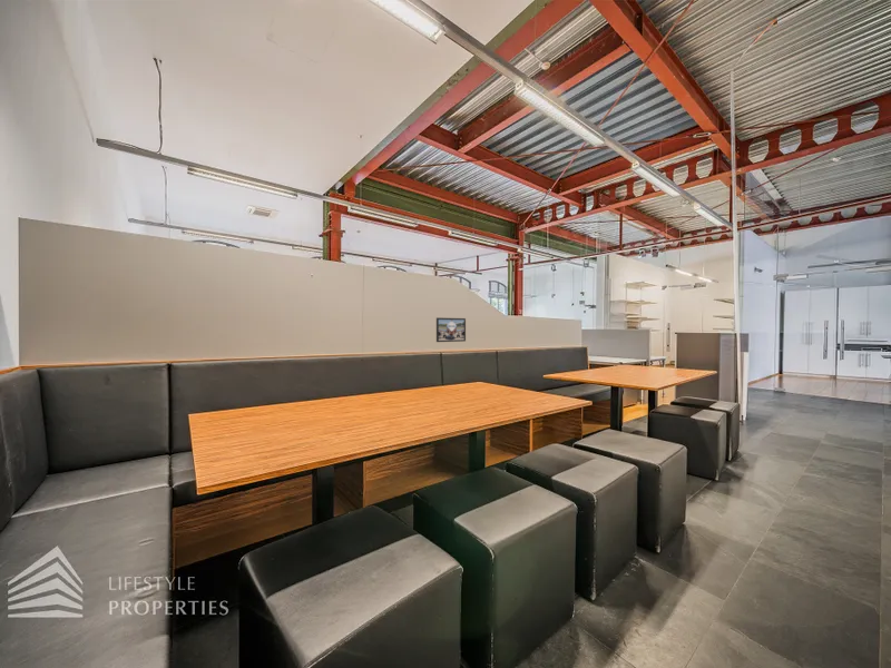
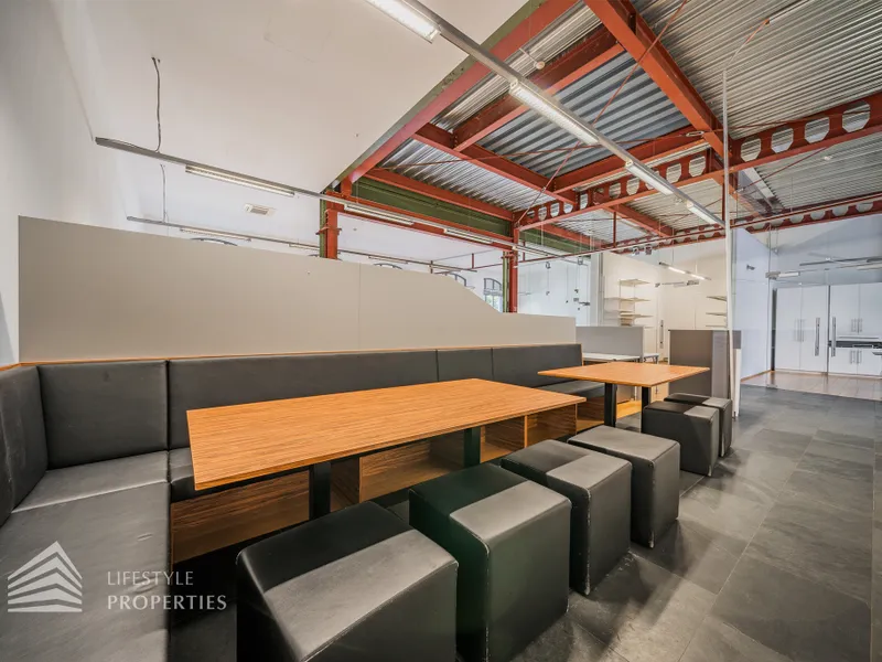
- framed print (451, 330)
